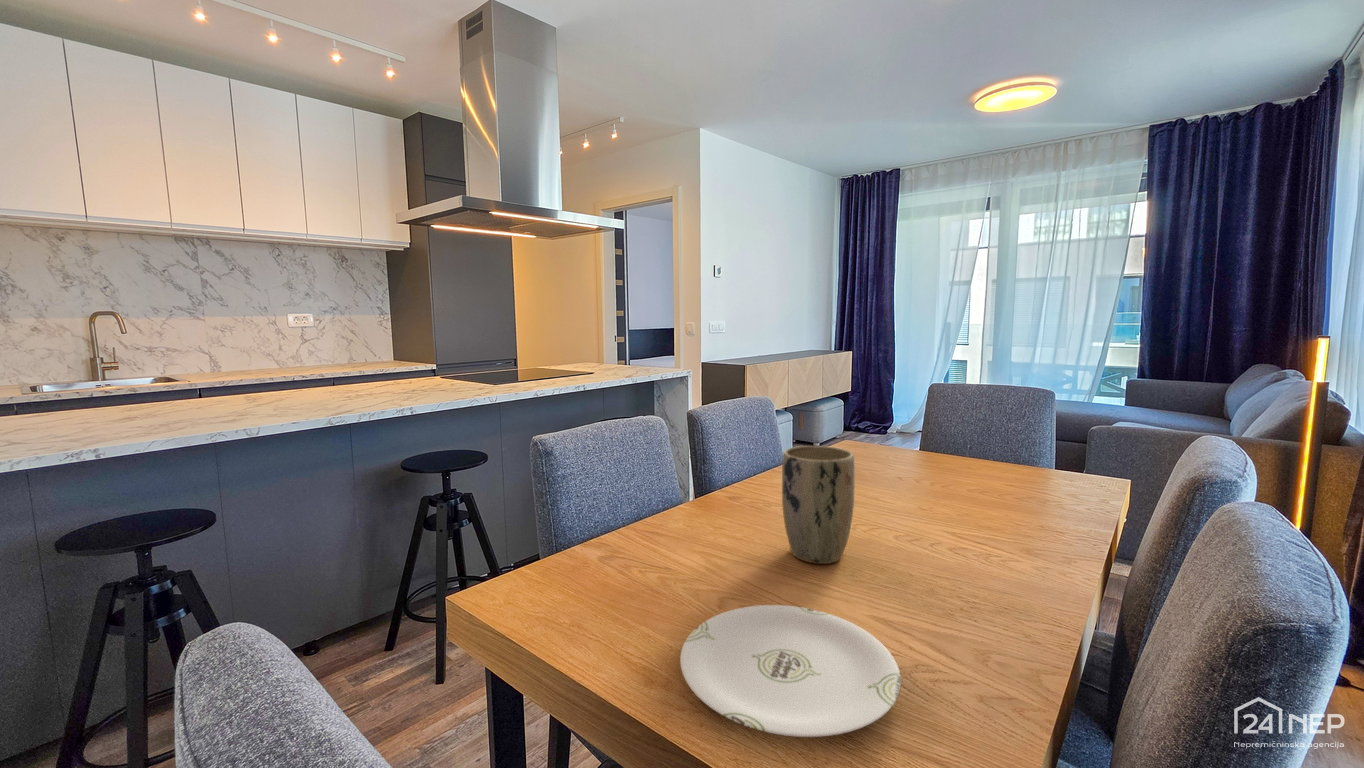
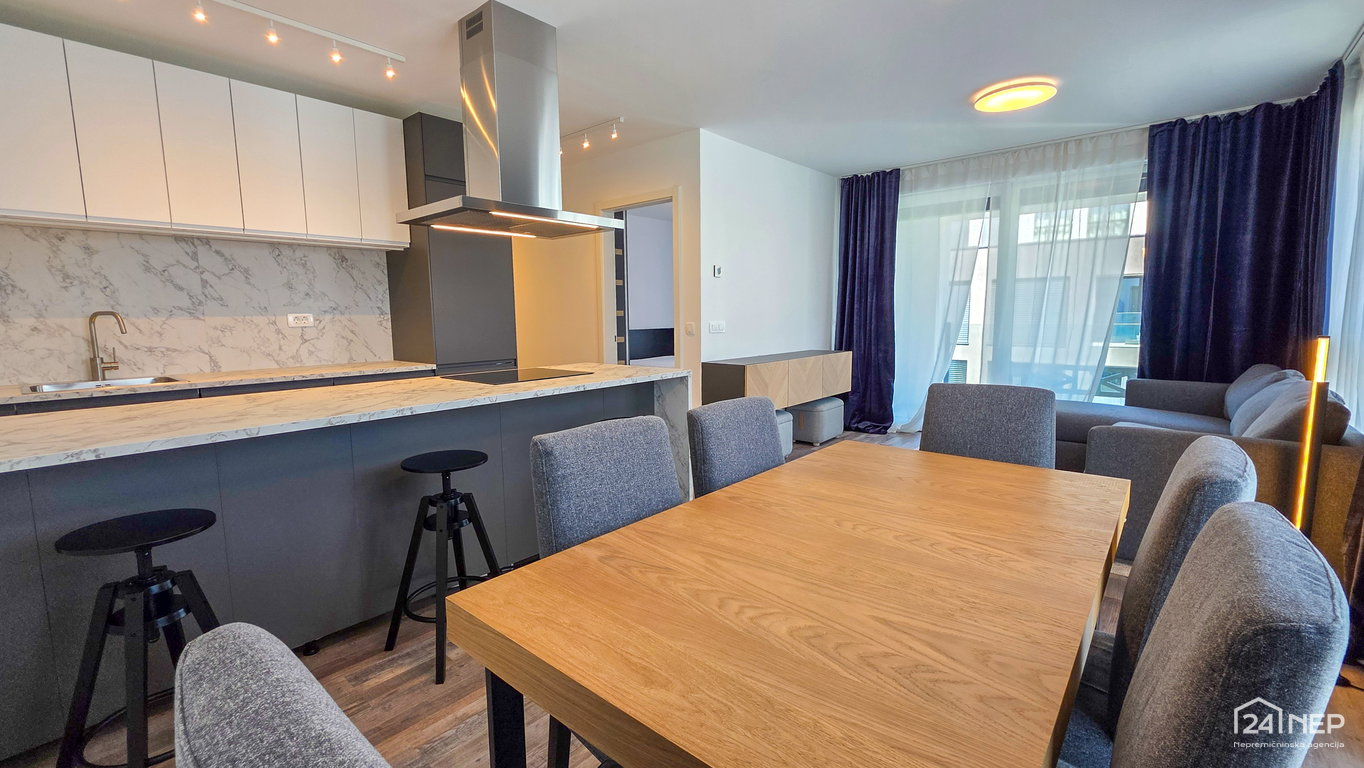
- plant pot (817, 503)
- plate (786, 666)
